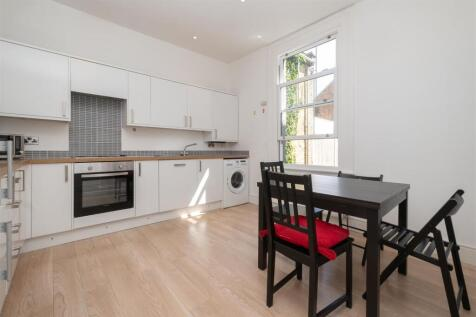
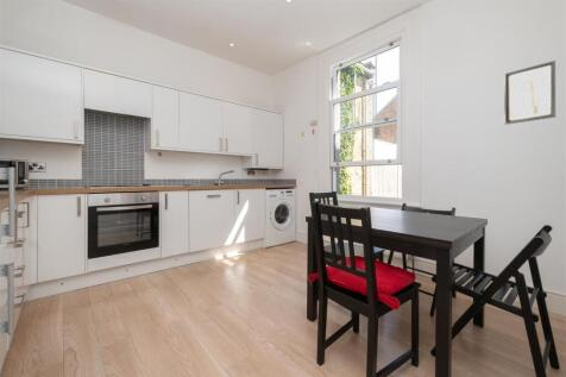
+ wall art (528, 94)
